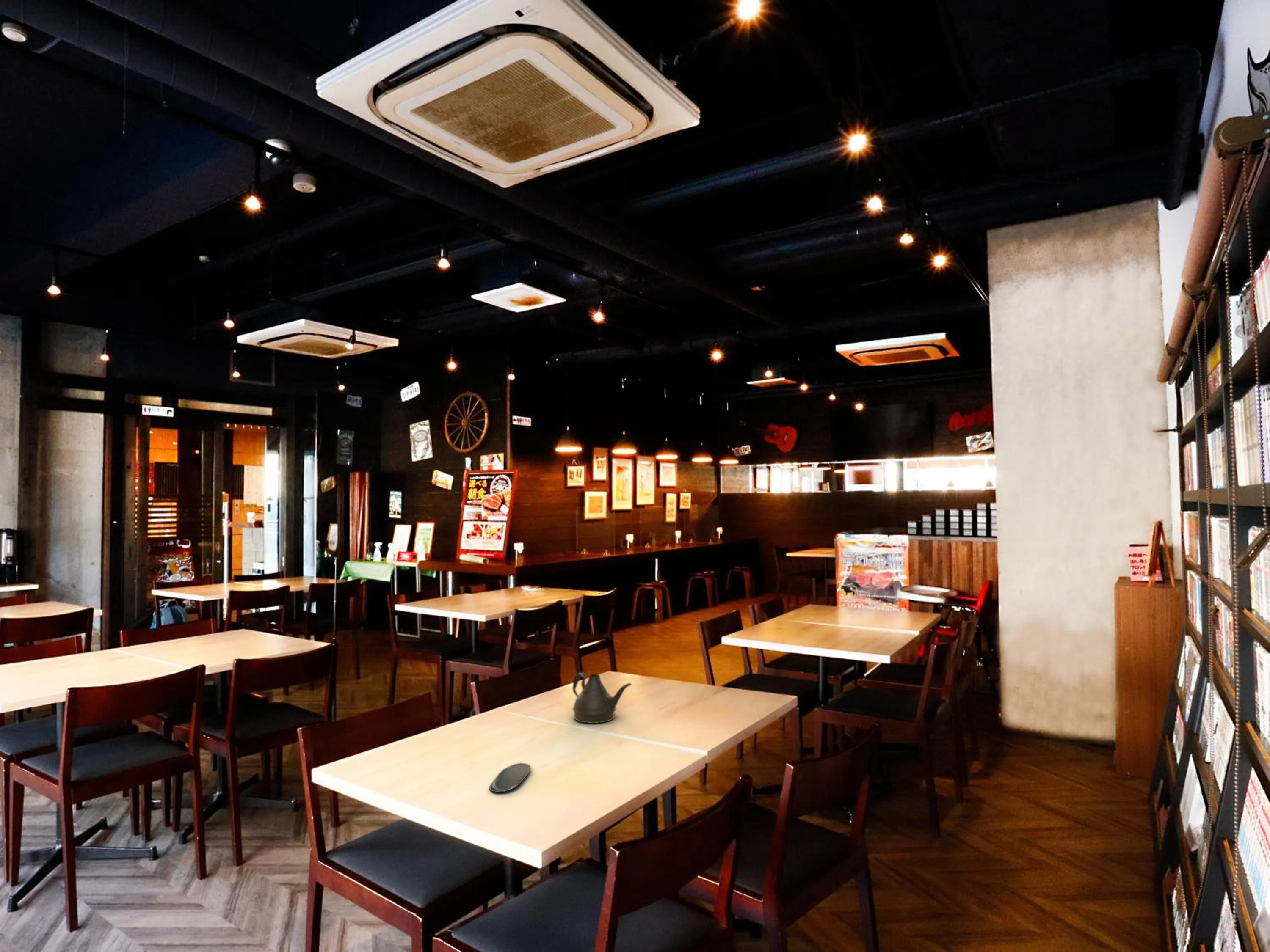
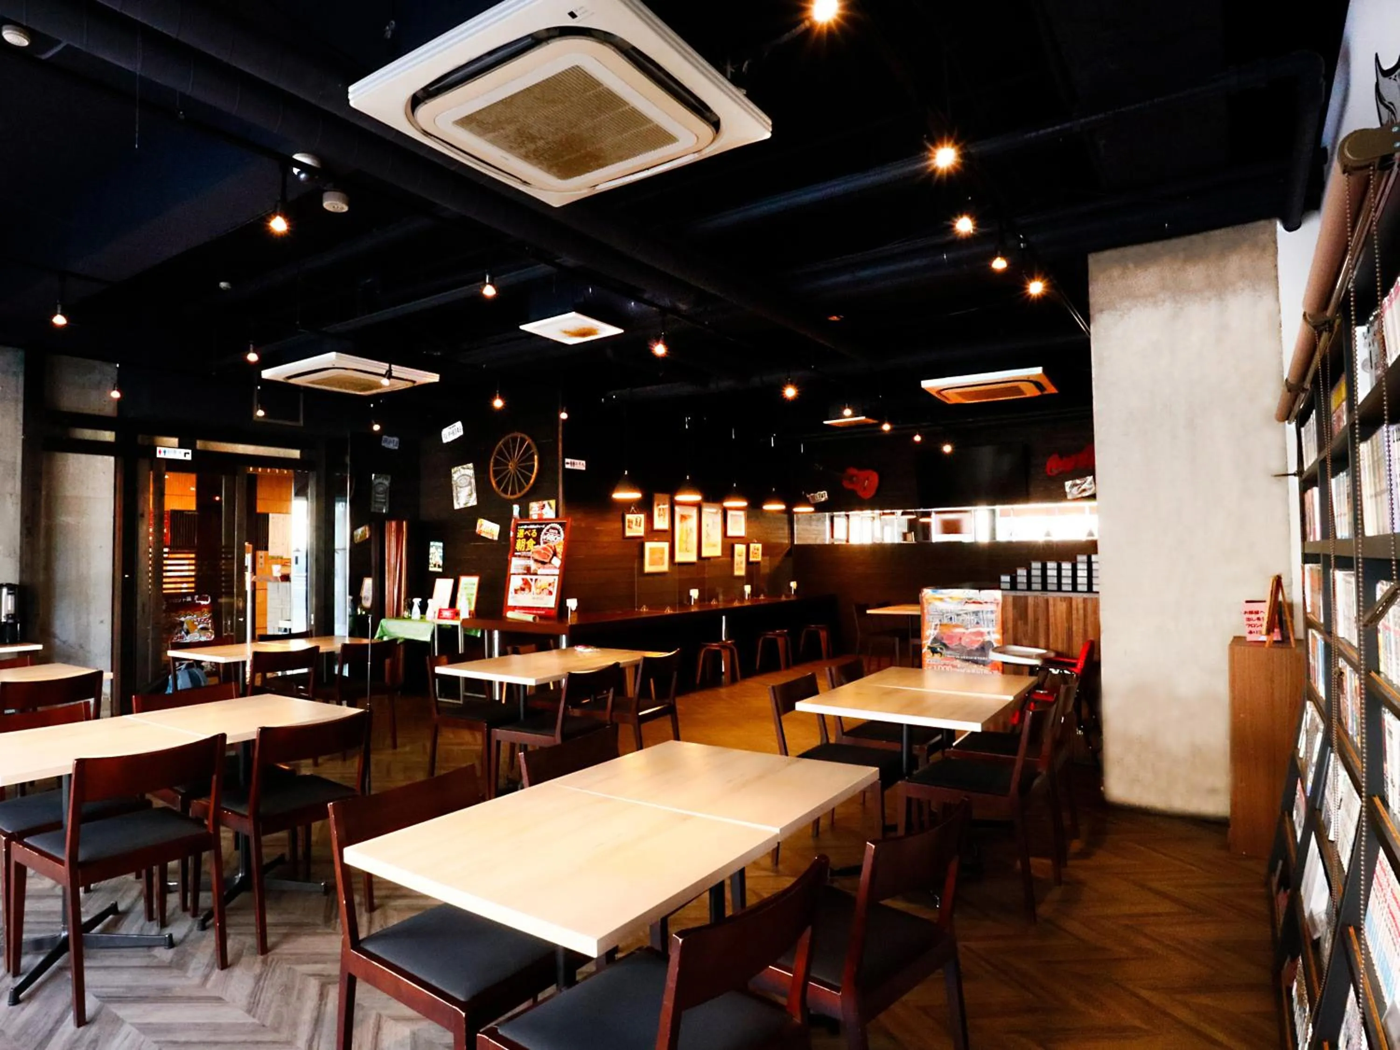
- oval tray (511, 776)
- teapot (601, 697)
